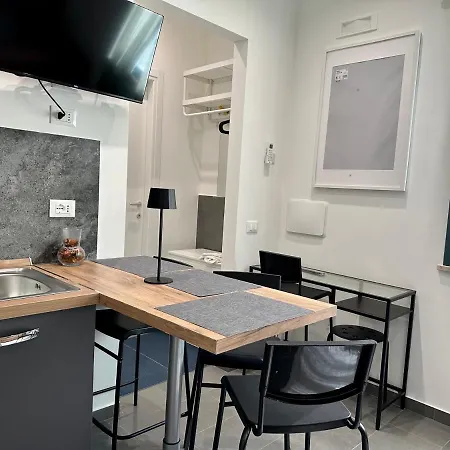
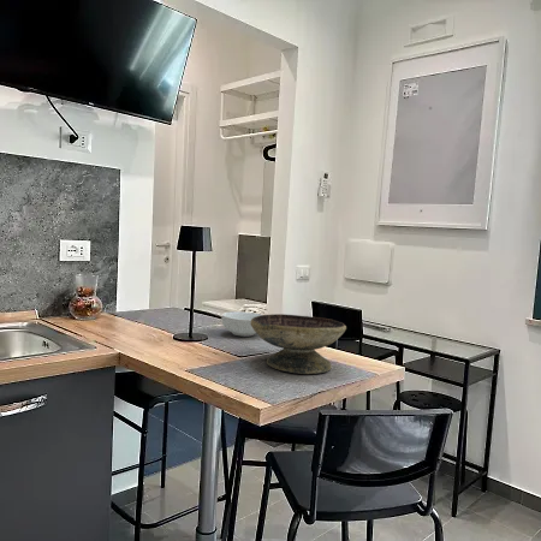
+ cereal bowl (244, 325)
+ decorative bowl (296, 340)
